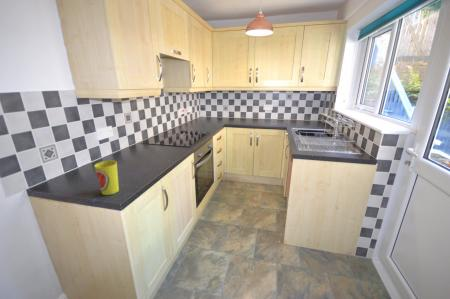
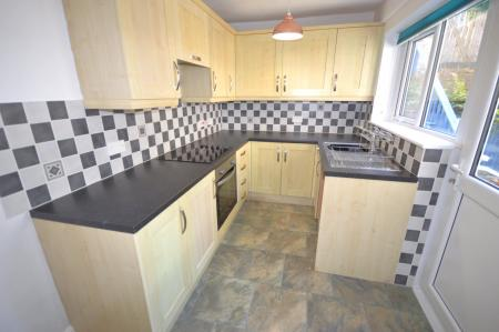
- cup (108, 177)
